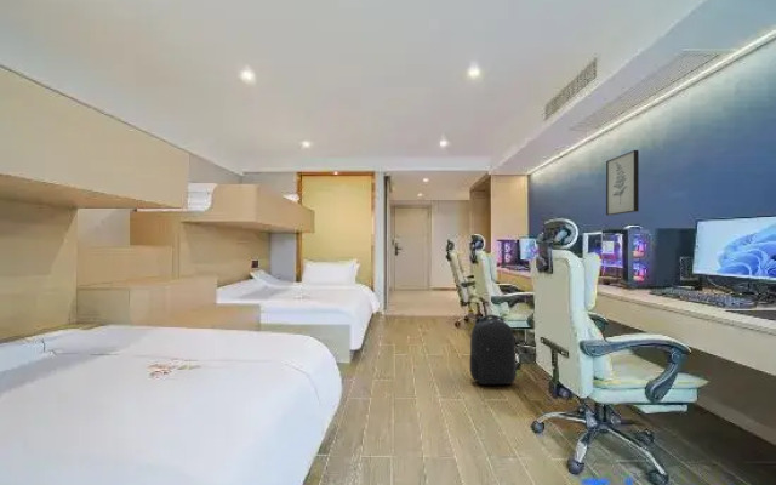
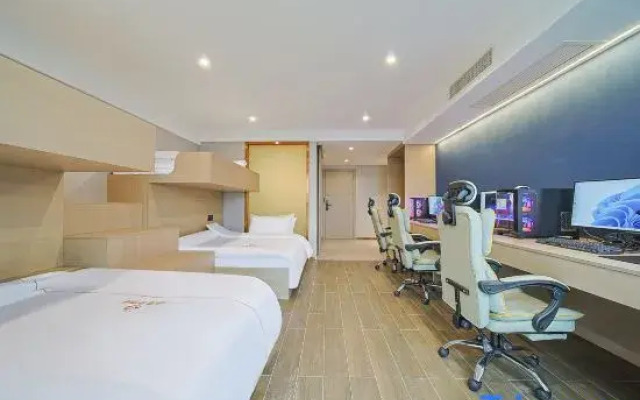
- wall art (621, 184)
- backpack (491, 347)
